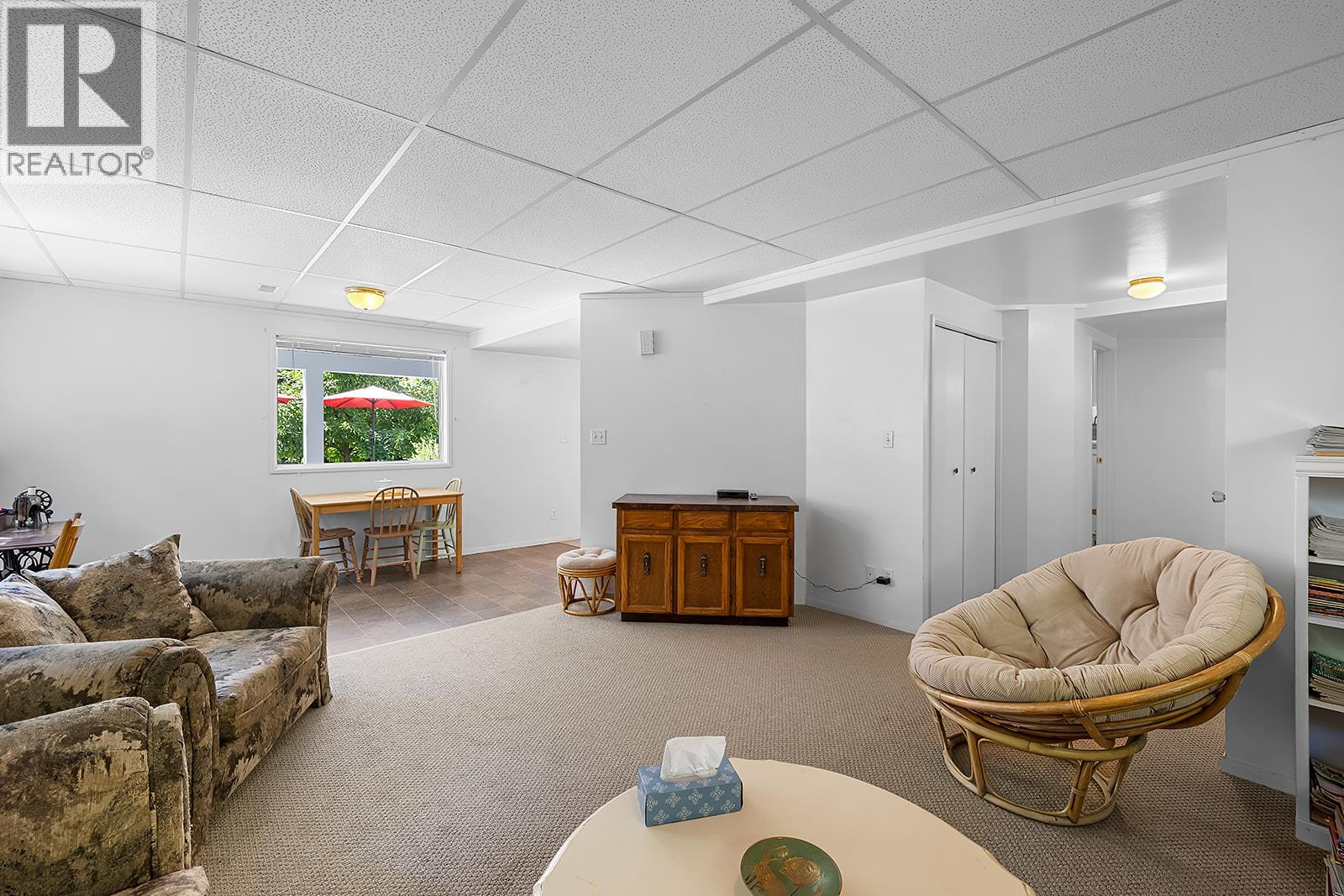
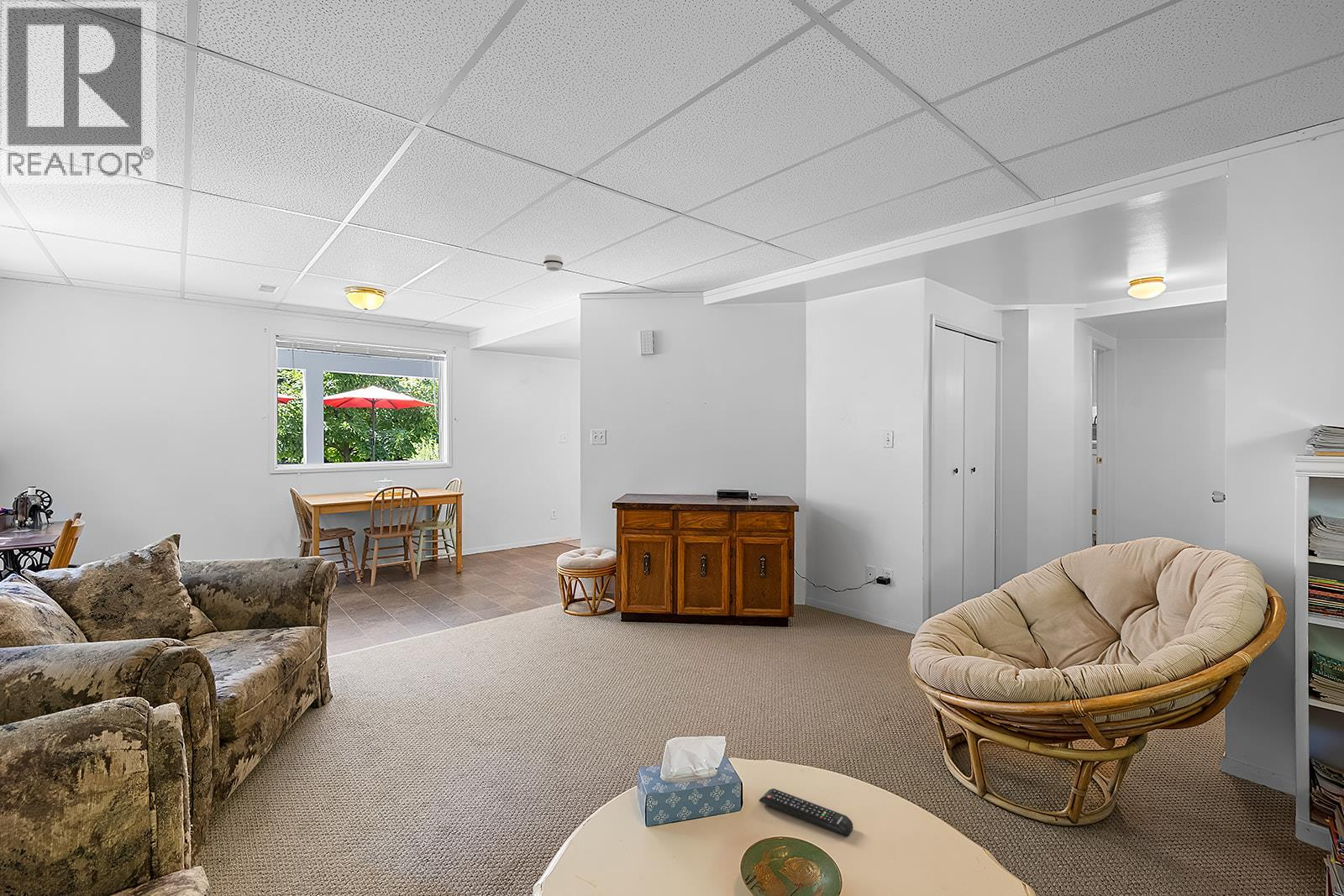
+ remote control (804, 810)
+ smoke detector (553, 263)
